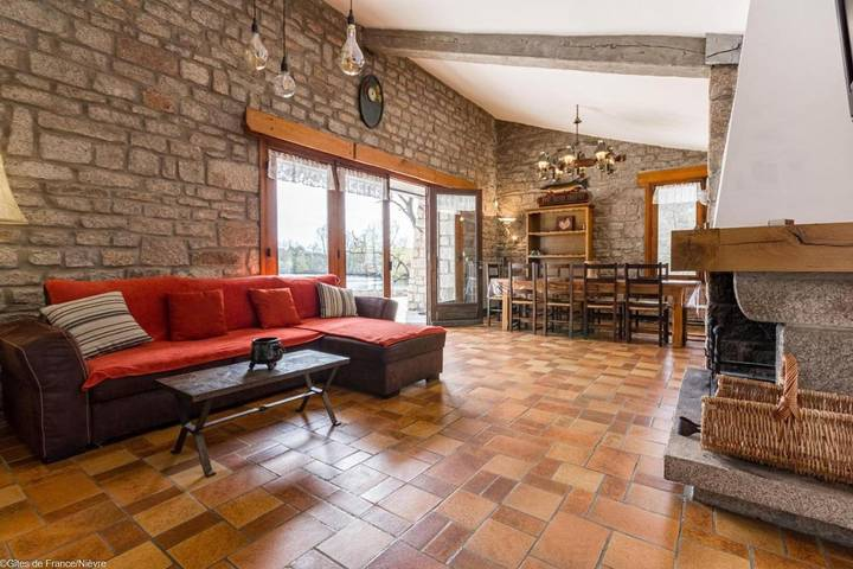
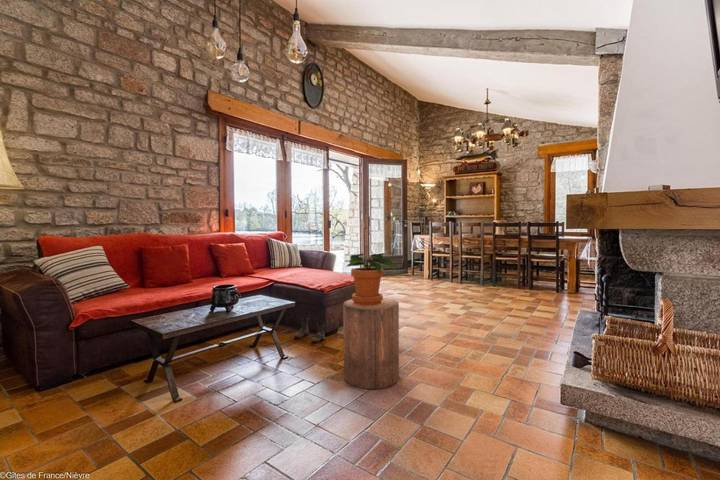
+ boots (308, 329)
+ stool (371, 339)
+ potted plant (370, 278)
